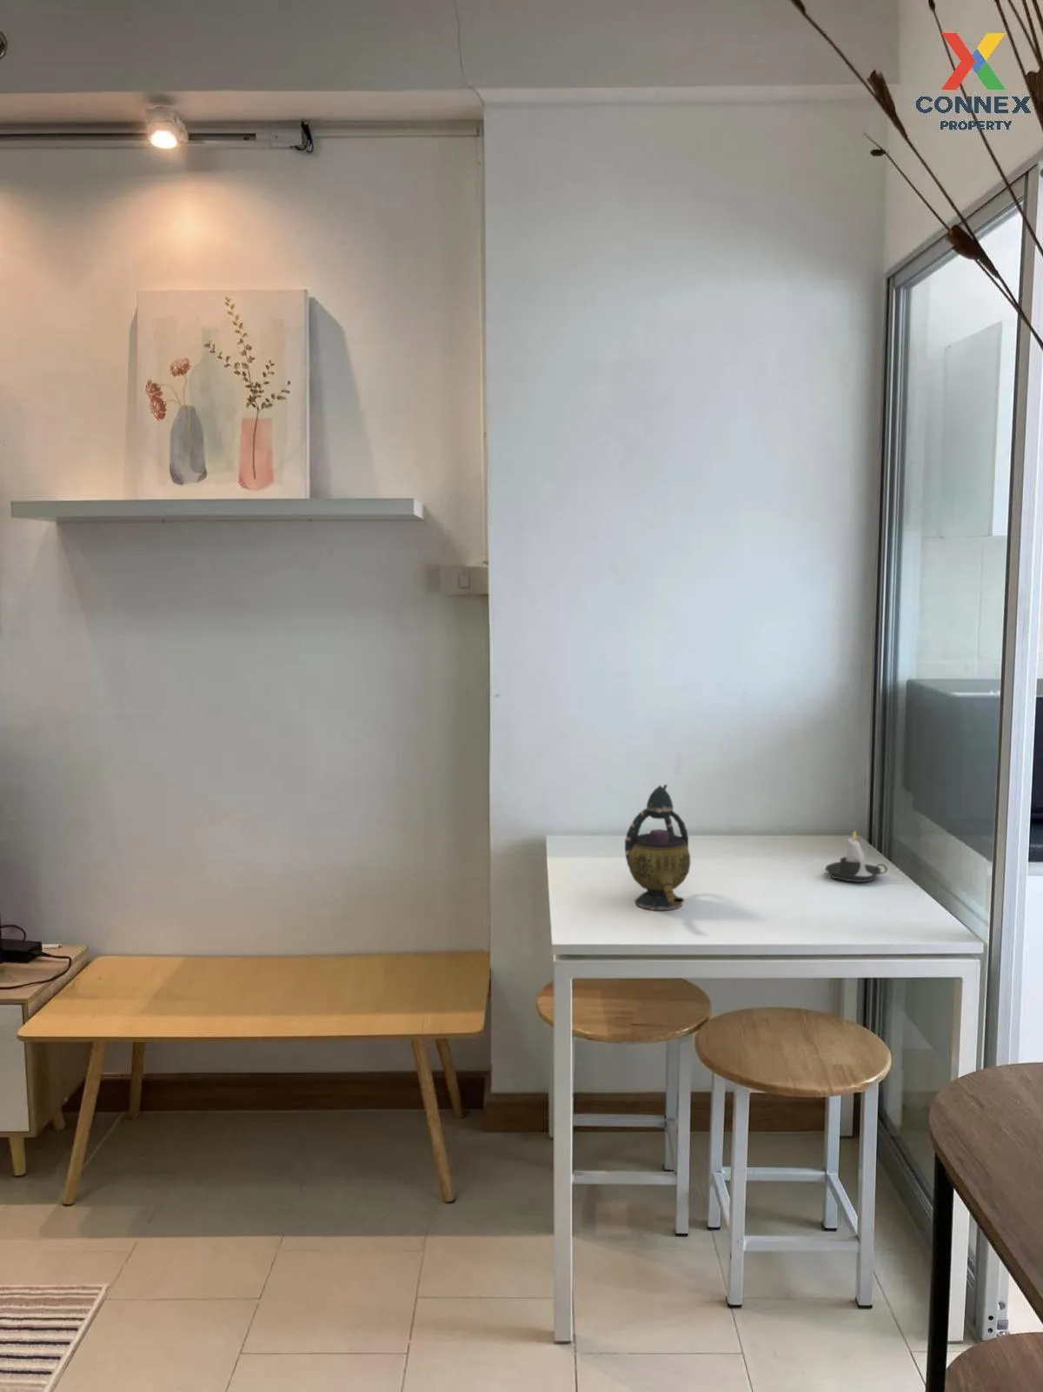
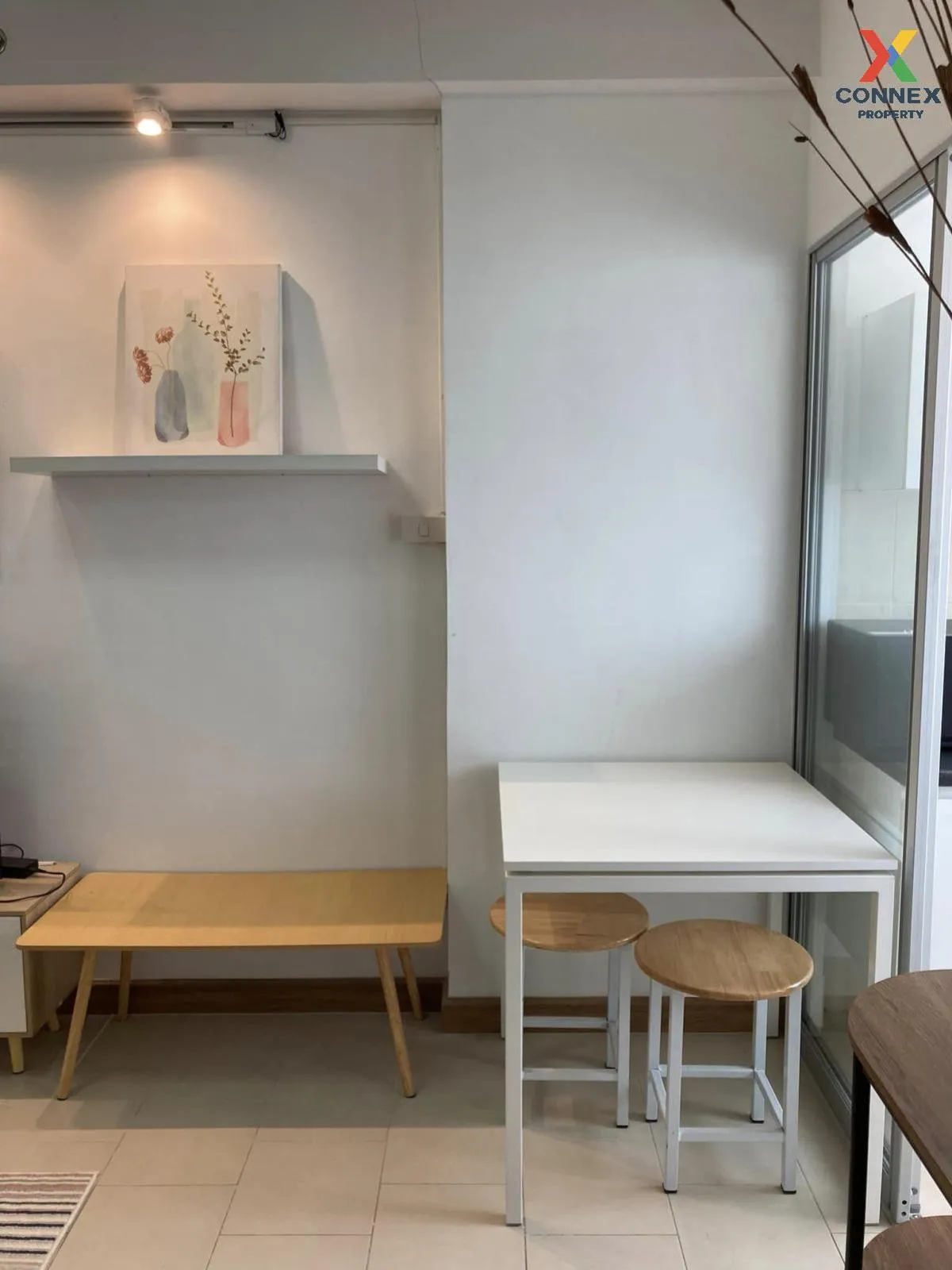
- teapot (663, 848)
- candle (857, 854)
